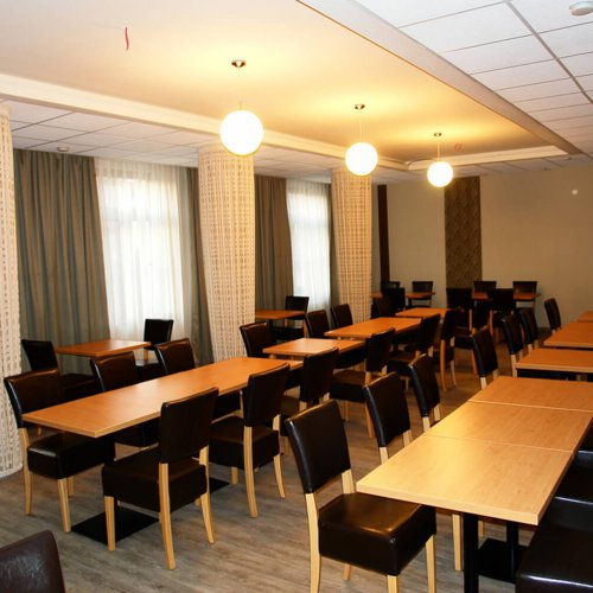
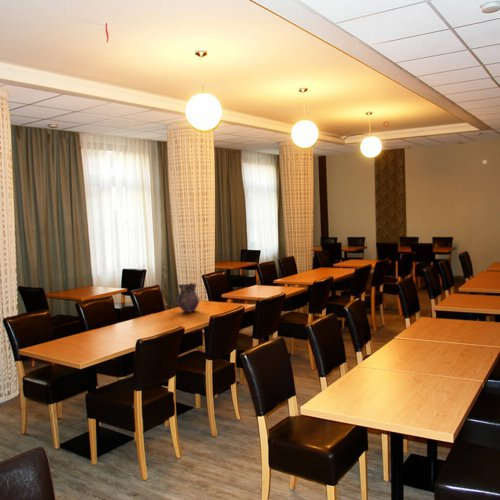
+ vase (187, 297)
